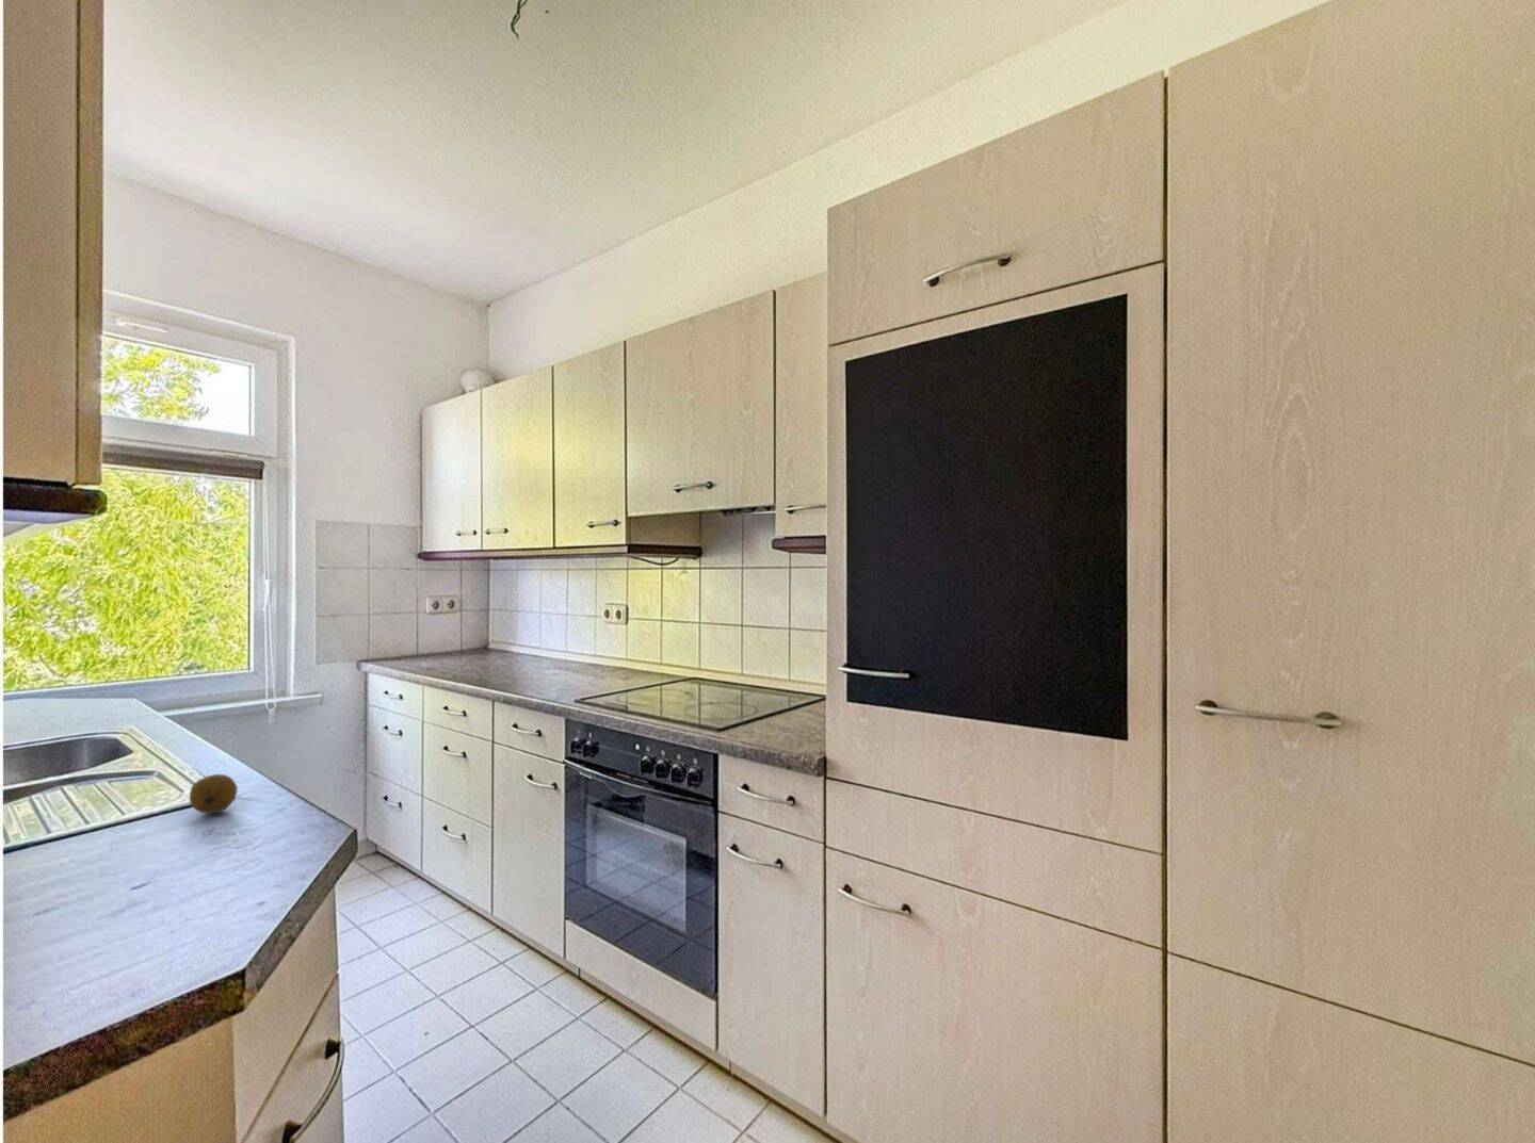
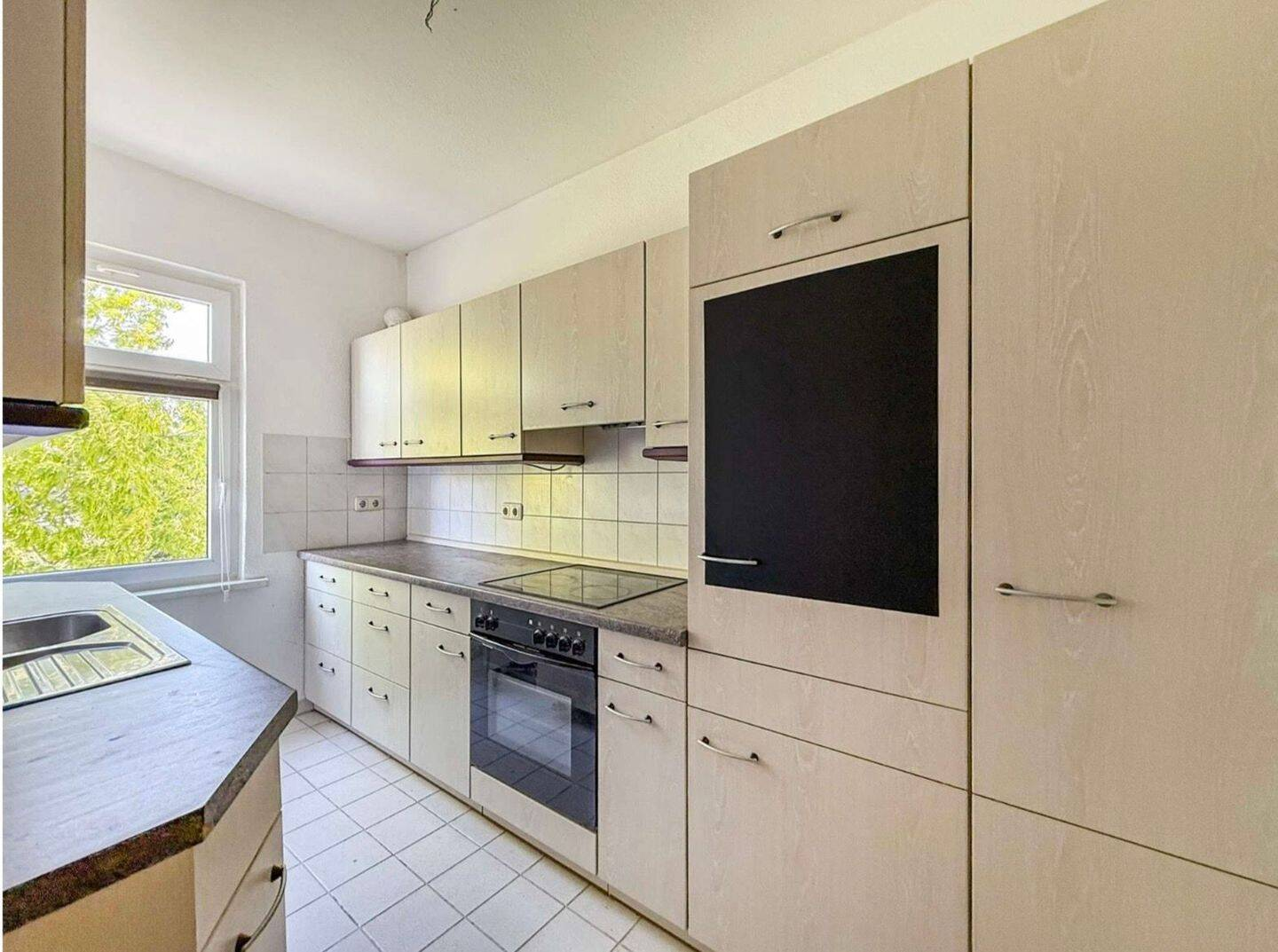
- fruit (214, 792)
